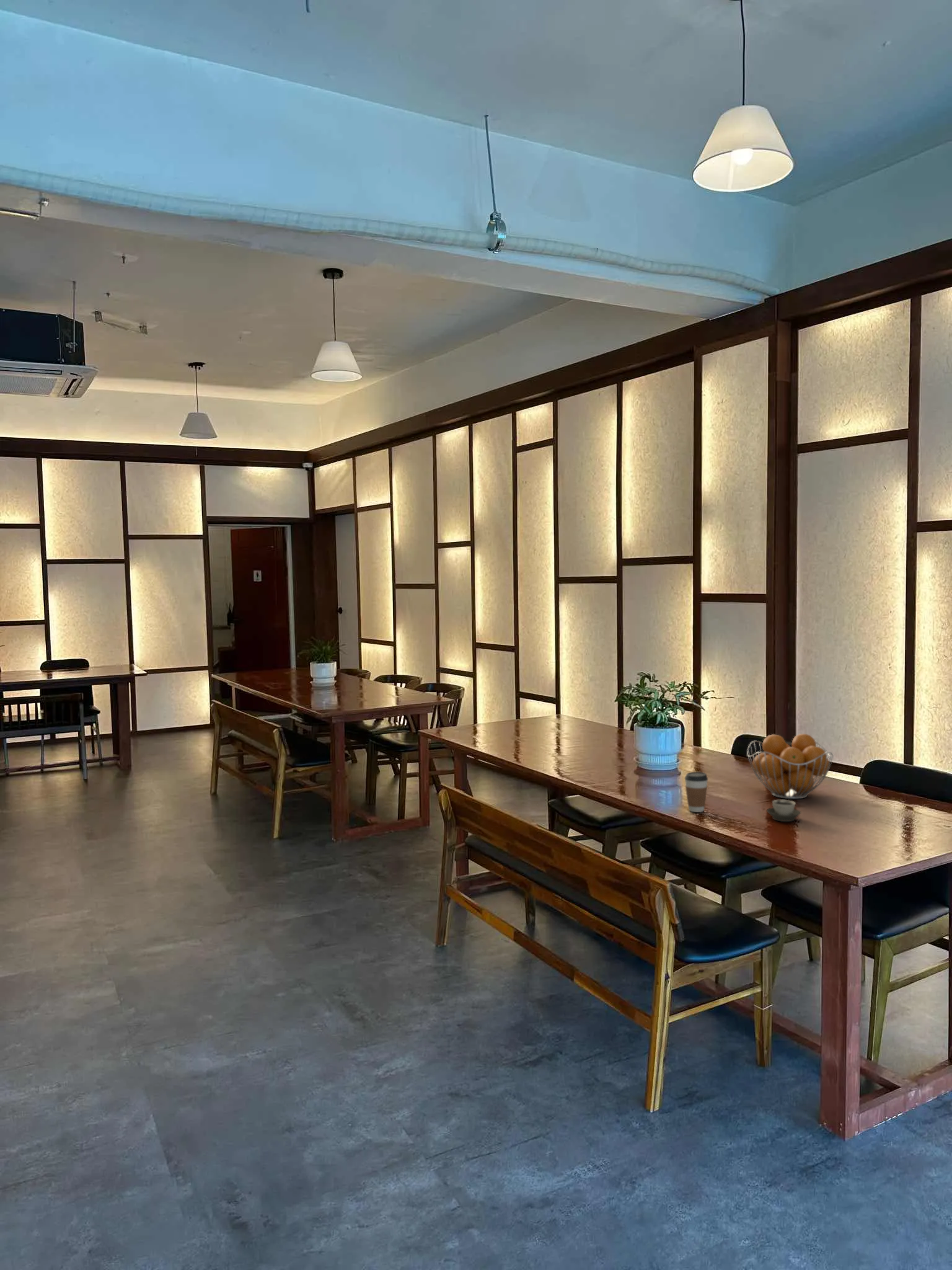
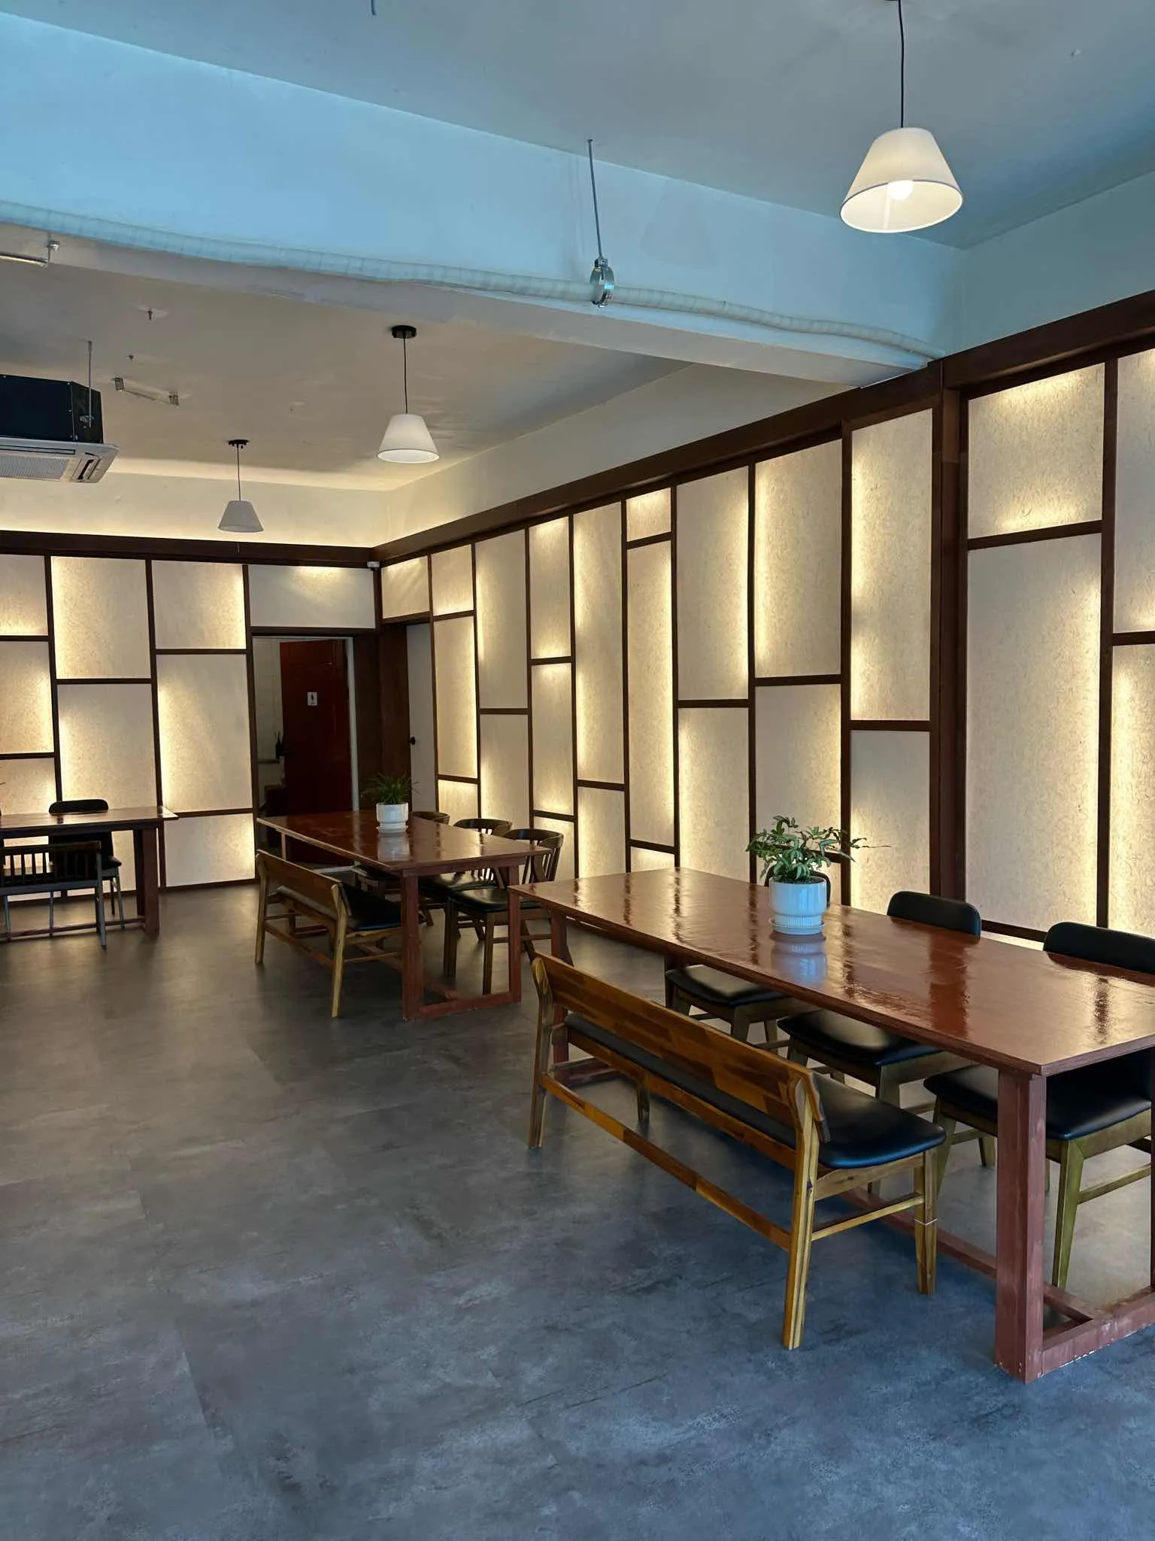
- coffee cup (696, 792)
- cup (783, 810)
- fruit basket (789, 765)
